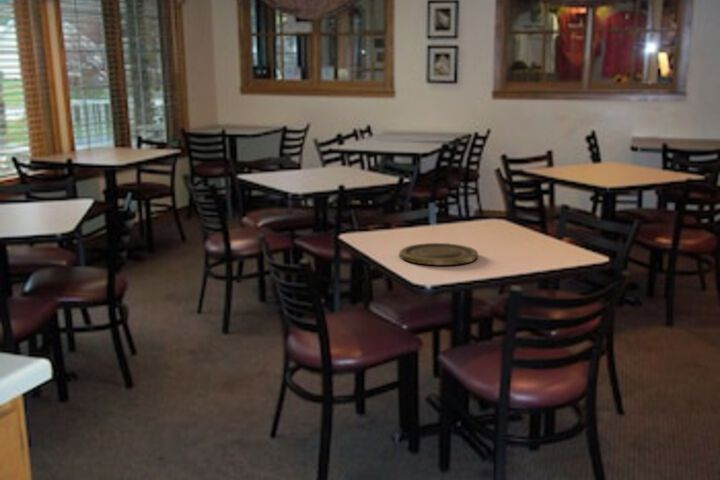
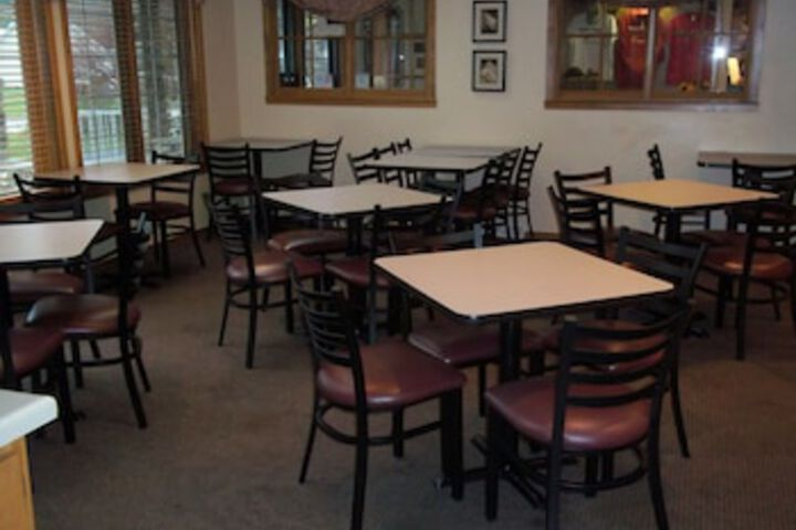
- plate (438, 253)
